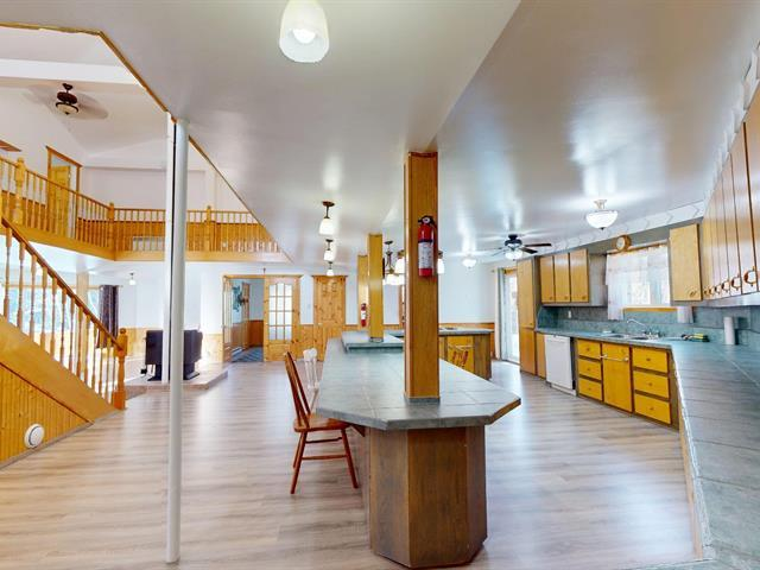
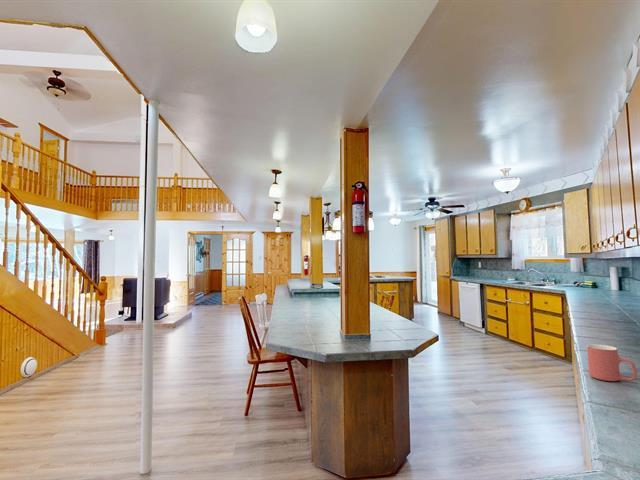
+ mug (611, 363)
